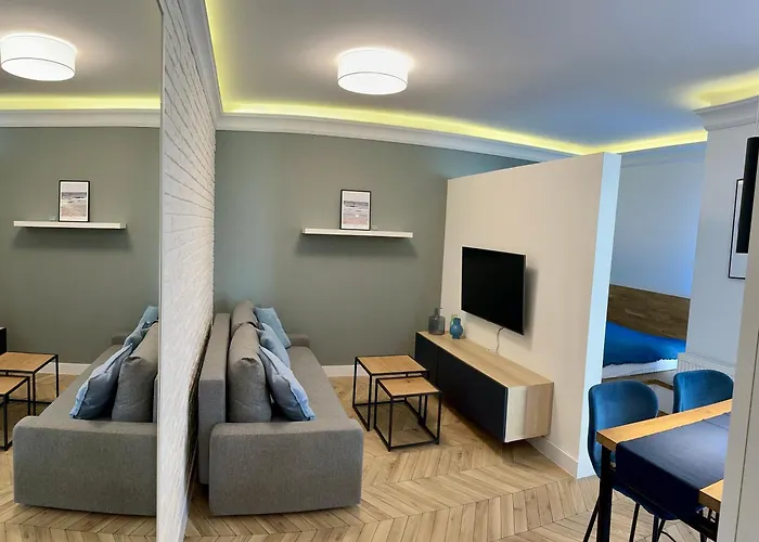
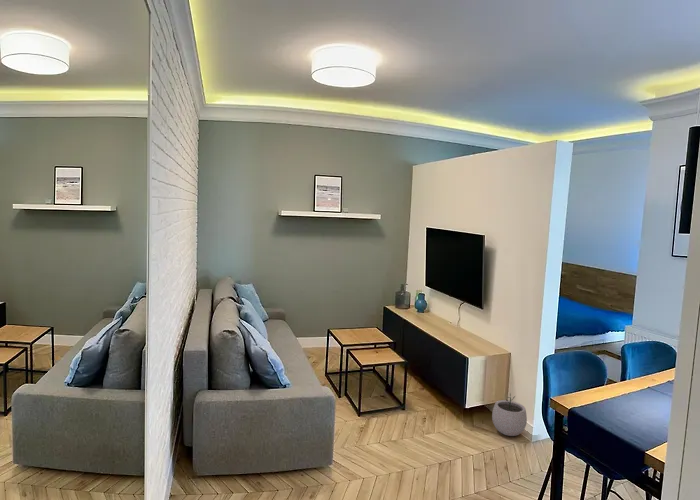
+ plant pot (509, 413)
